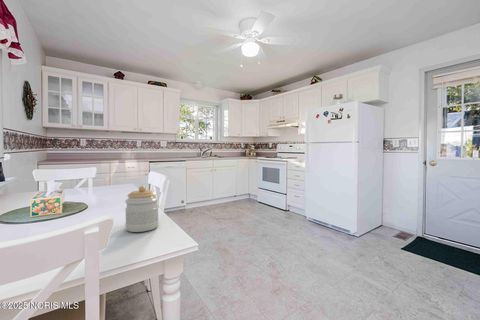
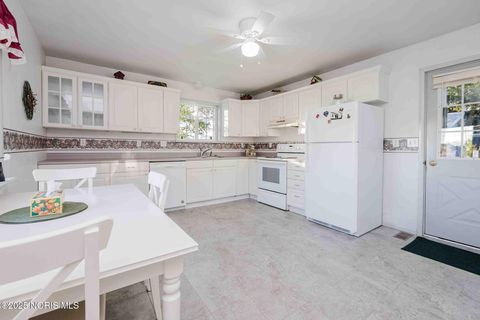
- jar (142, 206)
